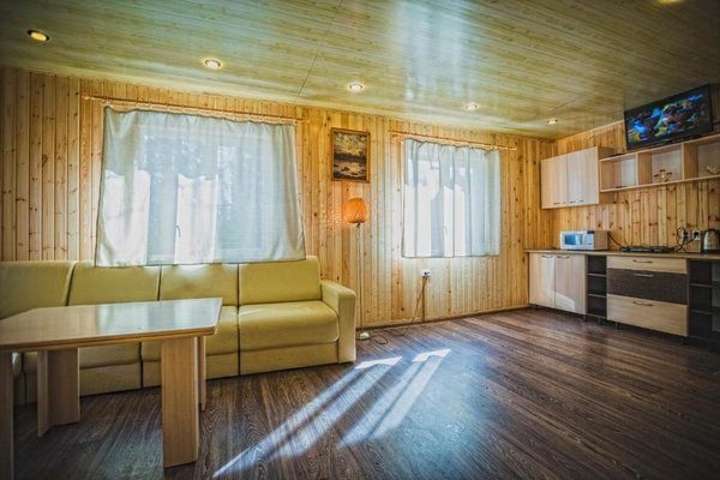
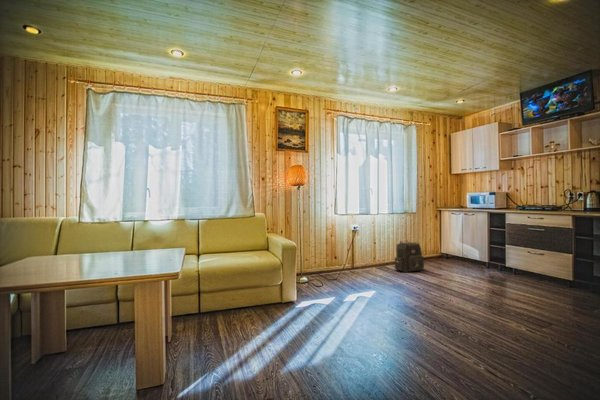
+ backpack (409, 255)
